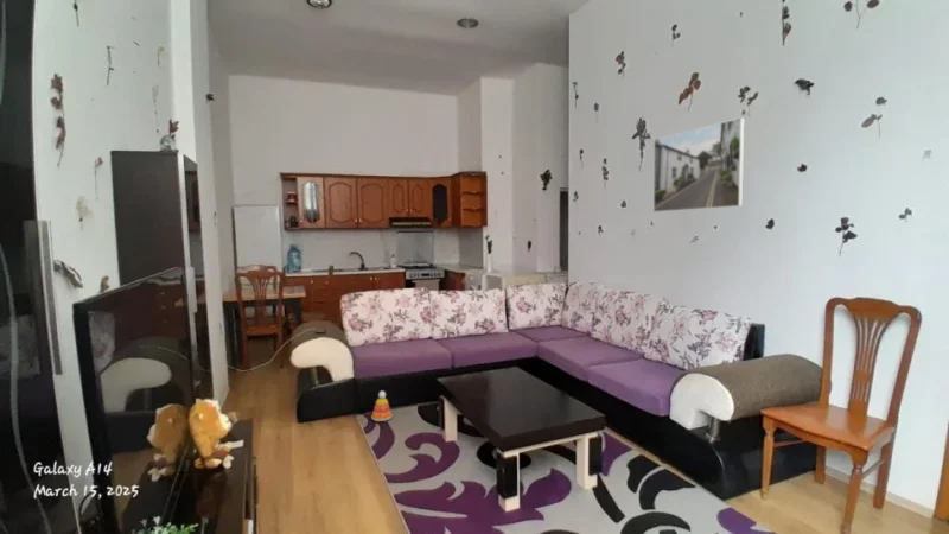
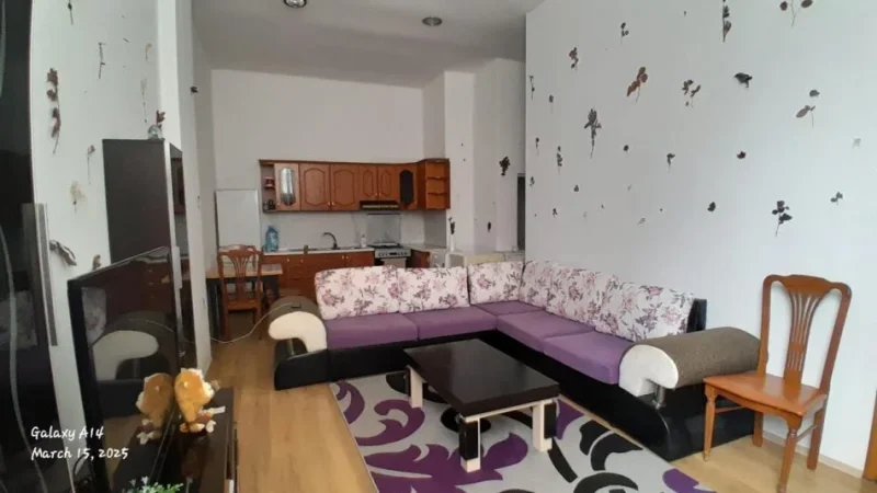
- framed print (694, 170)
- stacking toy (381, 405)
